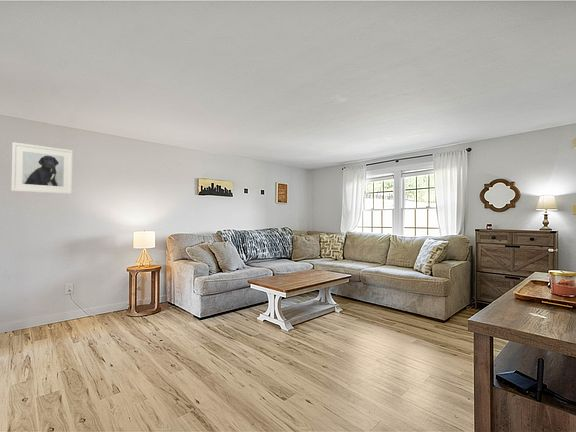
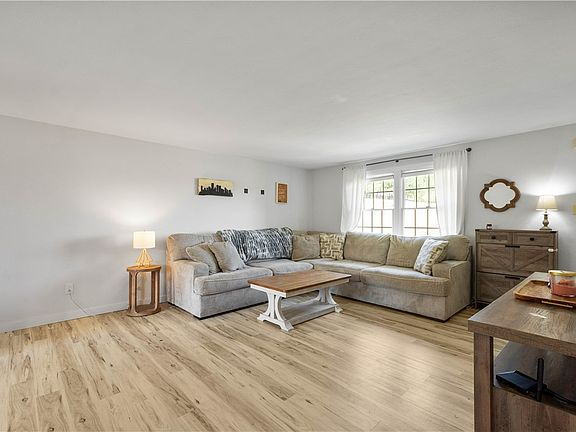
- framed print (43, 169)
